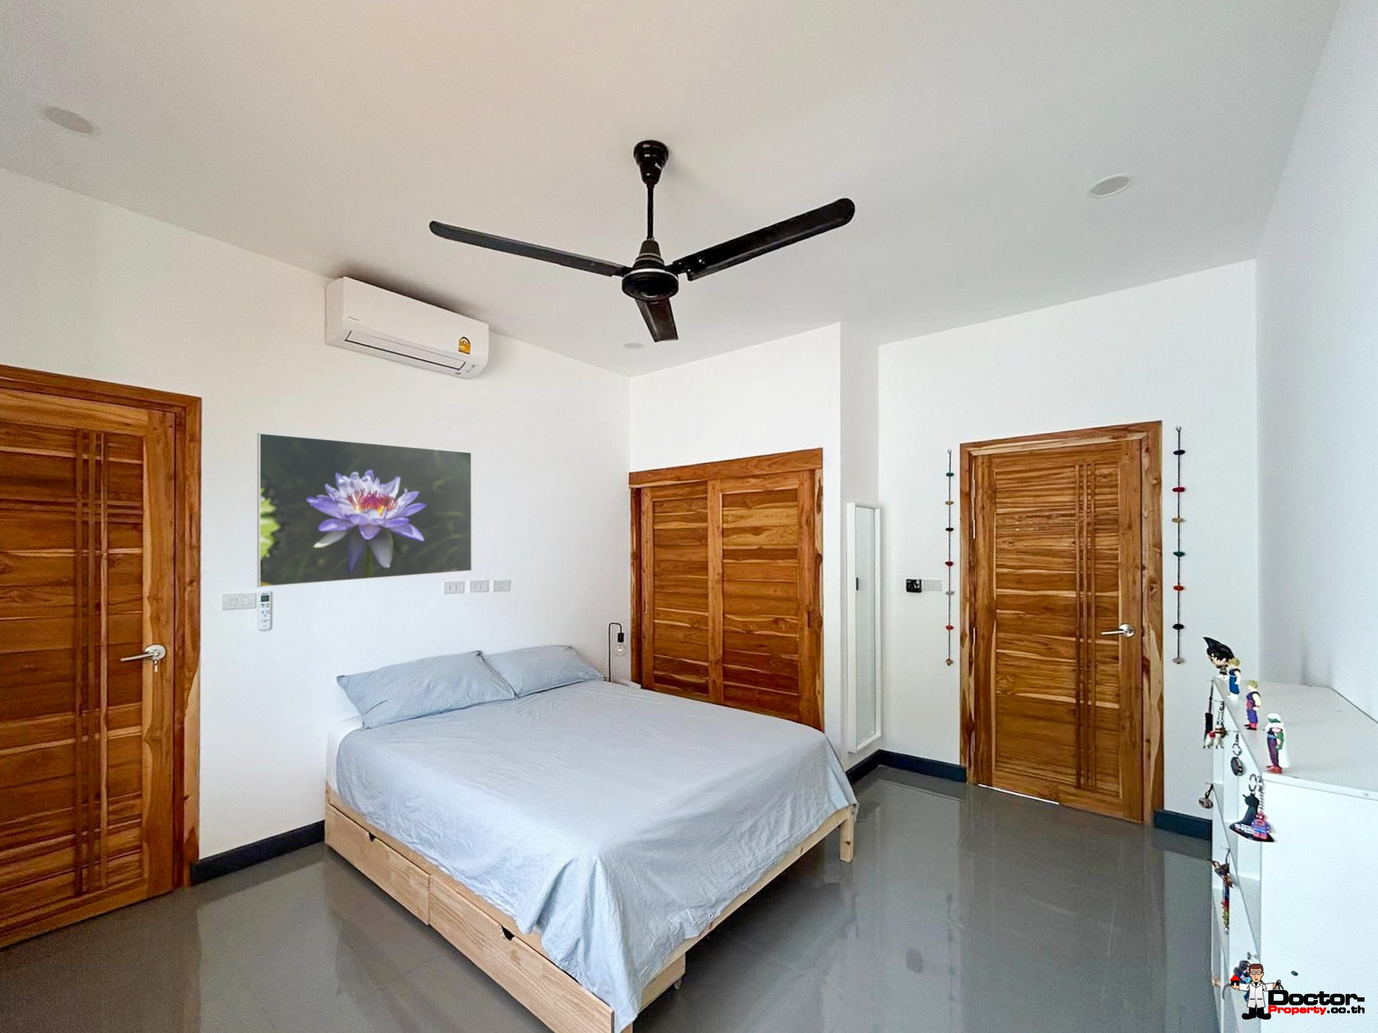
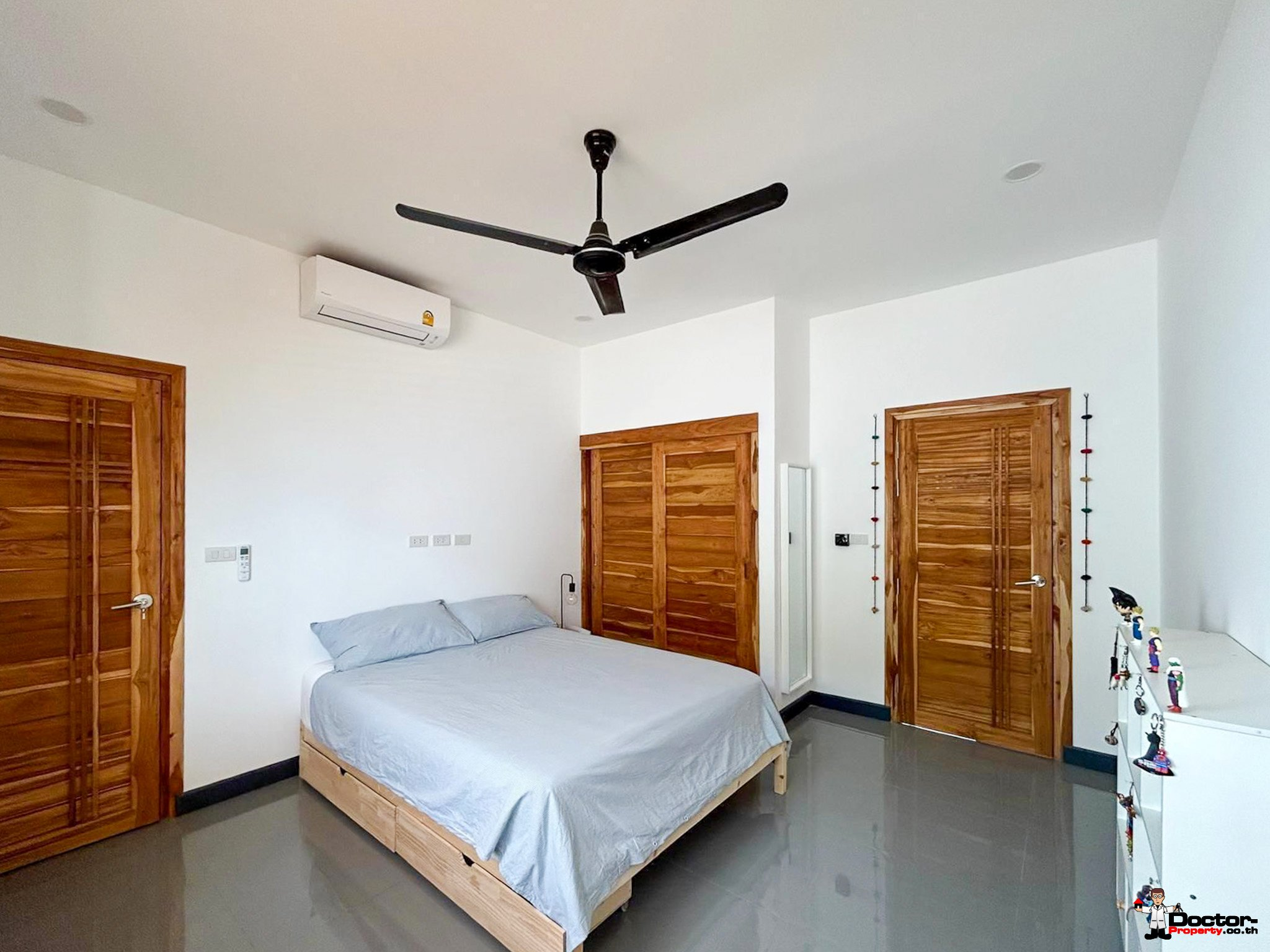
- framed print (379, 510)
